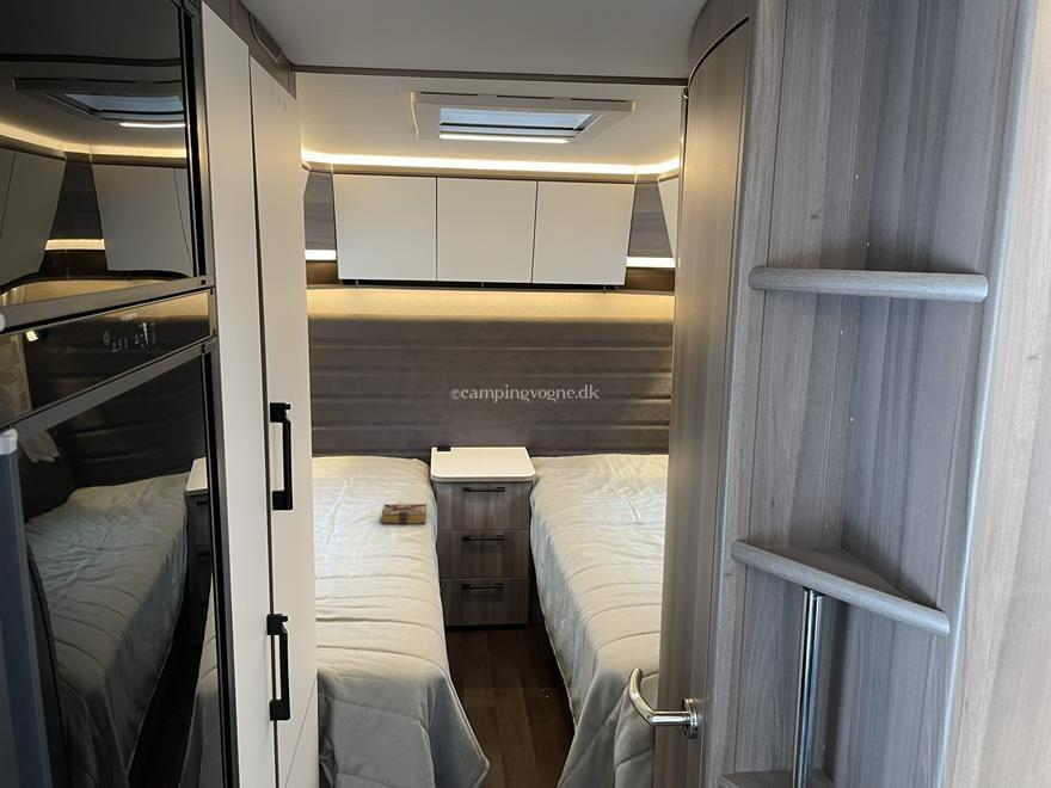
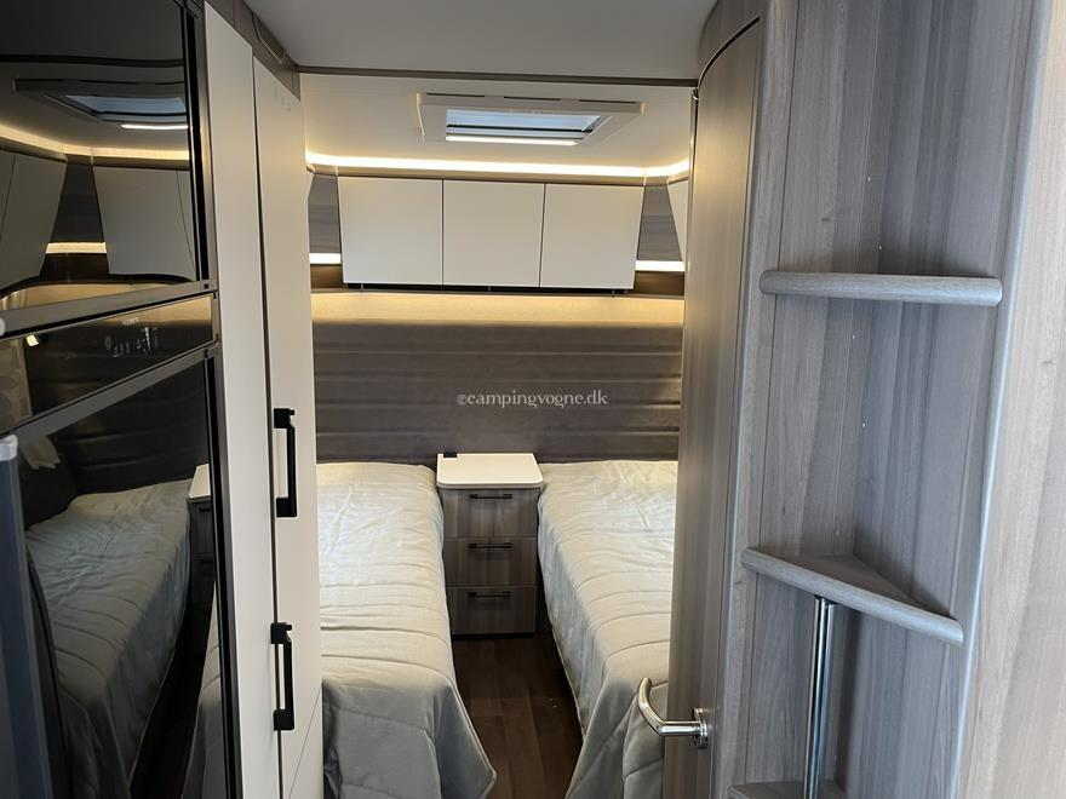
- book (404, 513)
